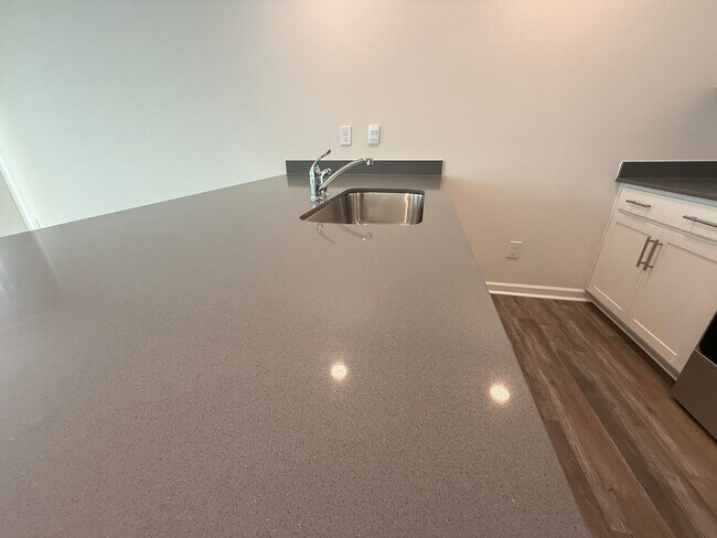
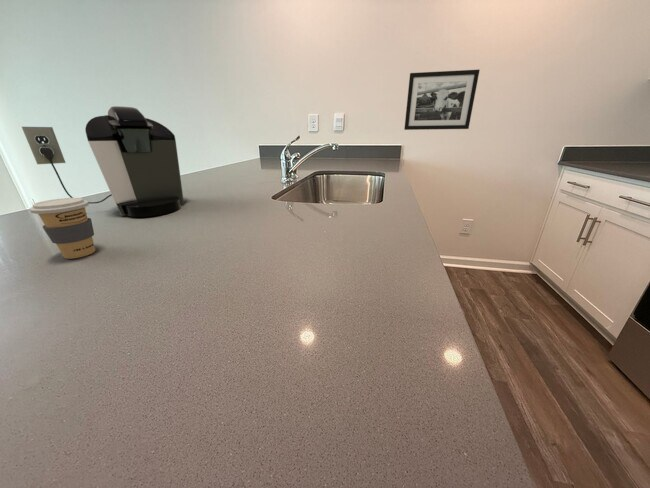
+ coffee cup (69, 228)
+ coffee maker (115, 162)
+ picture frame (439, 101)
